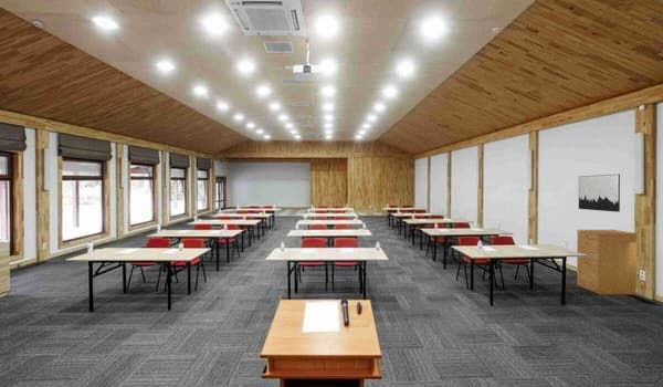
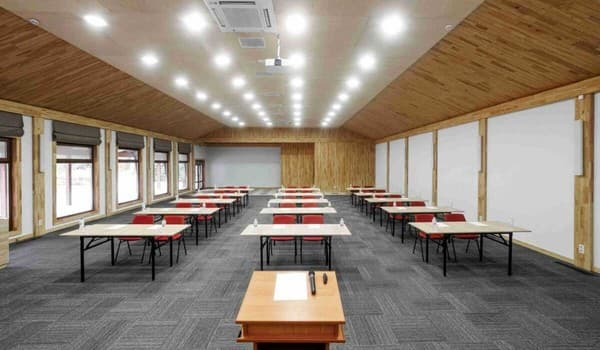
- filing cabinet (604, 260)
- wall art (597, 192)
